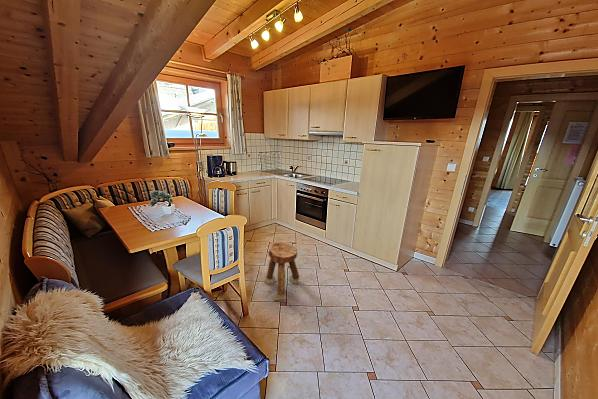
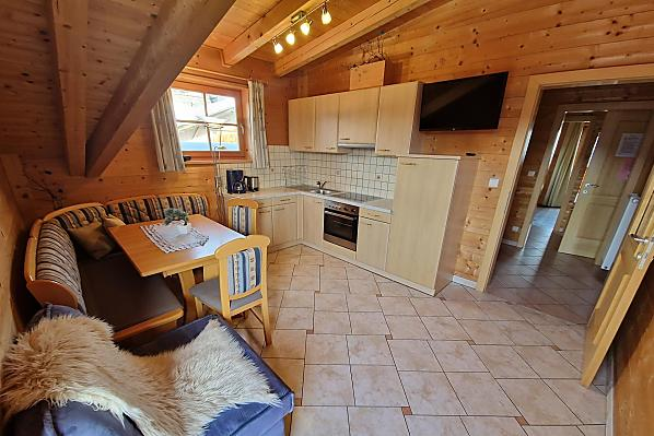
- stool (283, 268)
